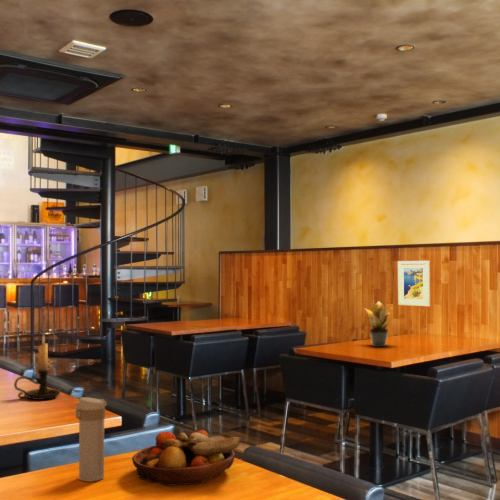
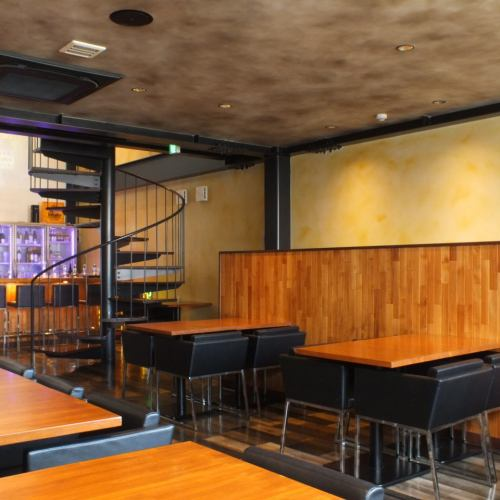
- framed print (413, 283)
- fruit bowl (185, 450)
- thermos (90, 437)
- candle holder (38, 364)
- potted plant (380, 321)
